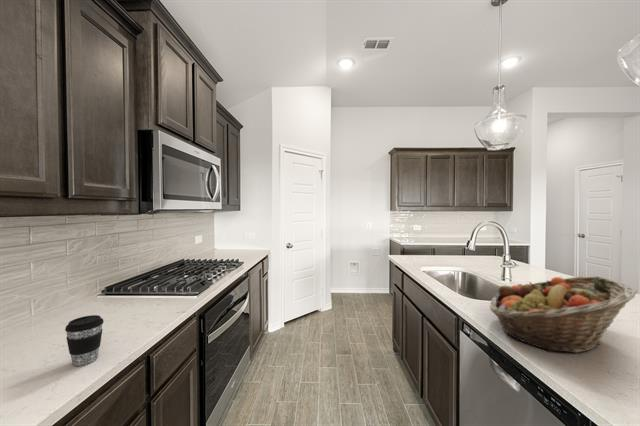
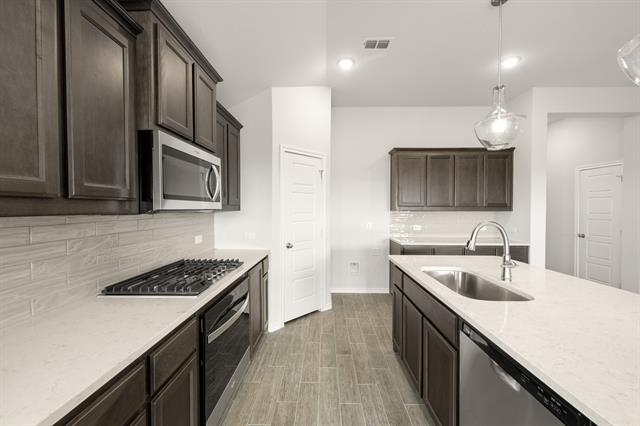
- coffee cup (85, 340)
- fruit basket (552, 305)
